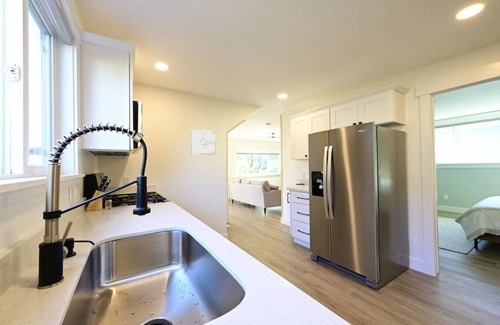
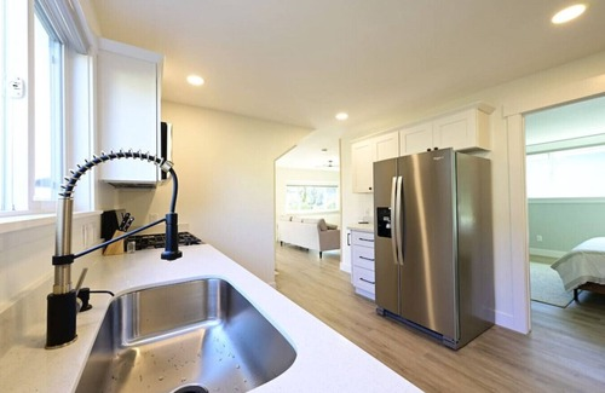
- wall art (203, 142)
